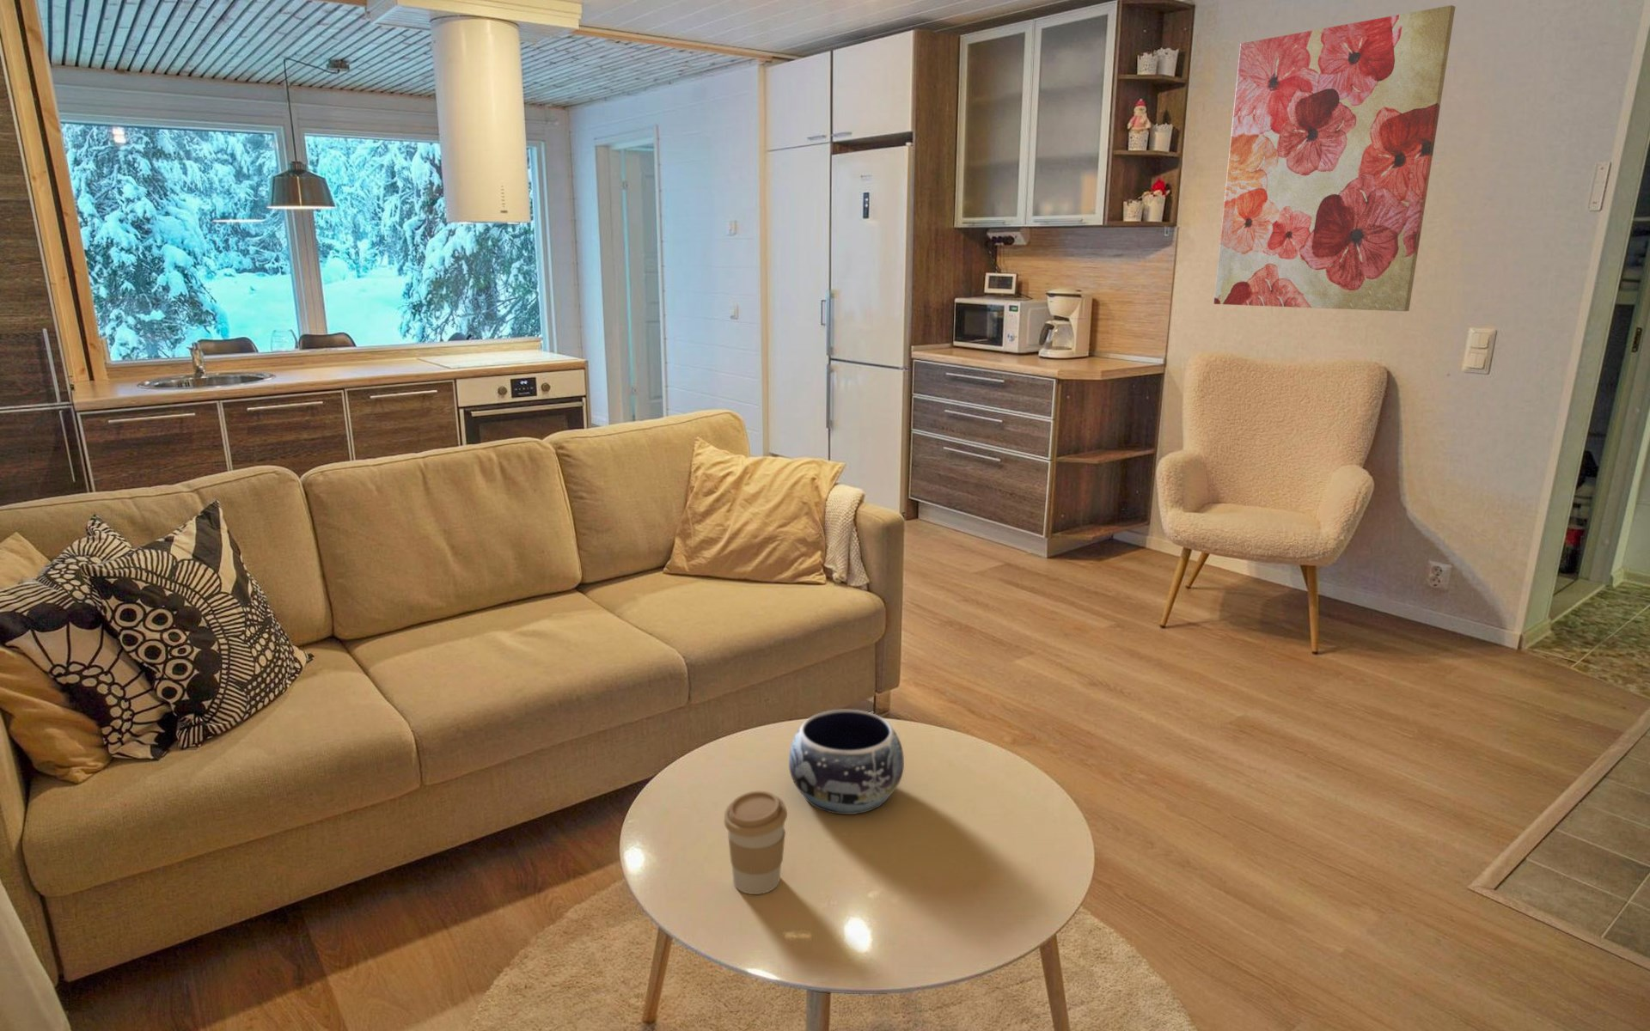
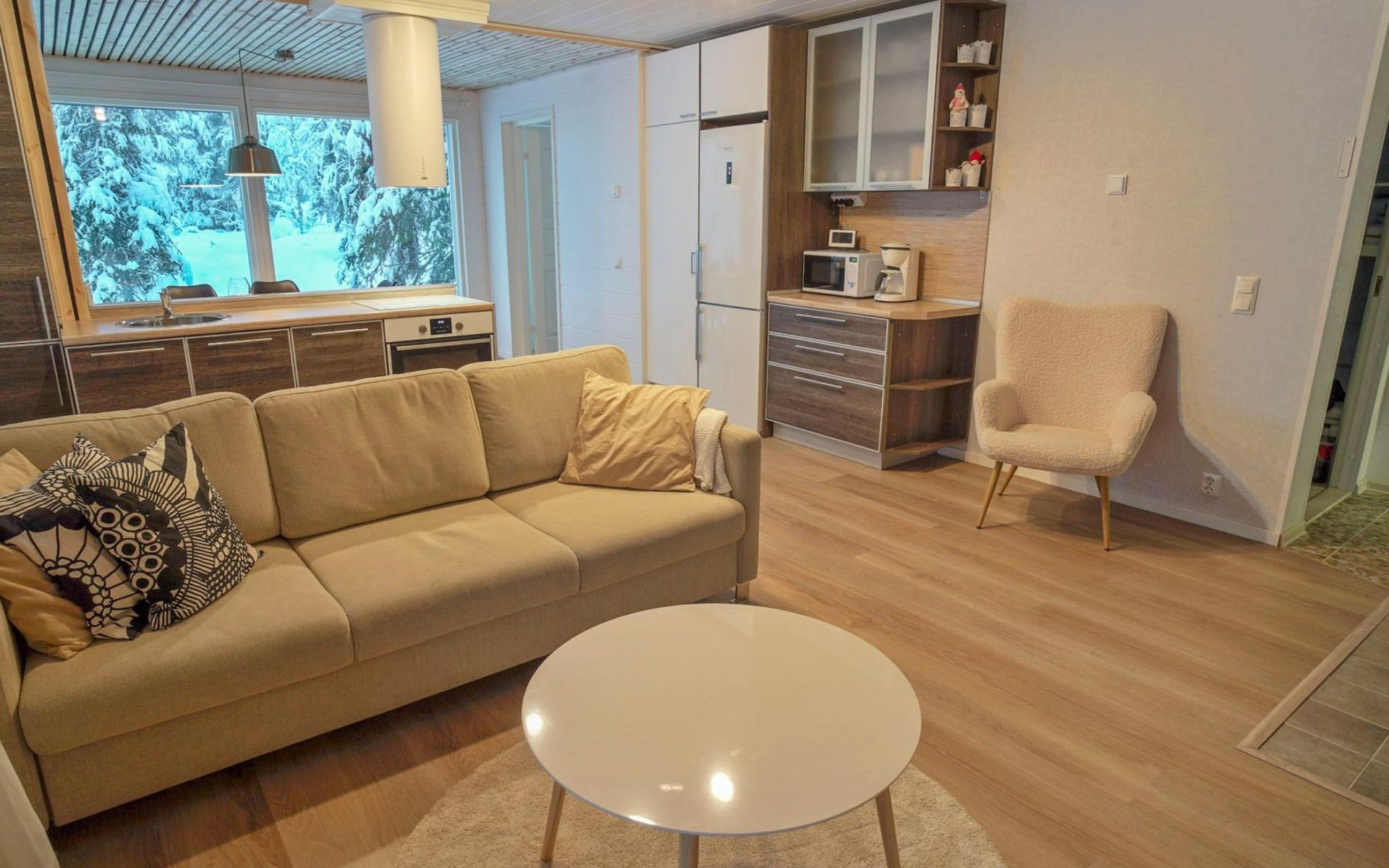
- coffee cup (756, 841)
- decorative bowl (846, 760)
- wall art (1321, 171)
